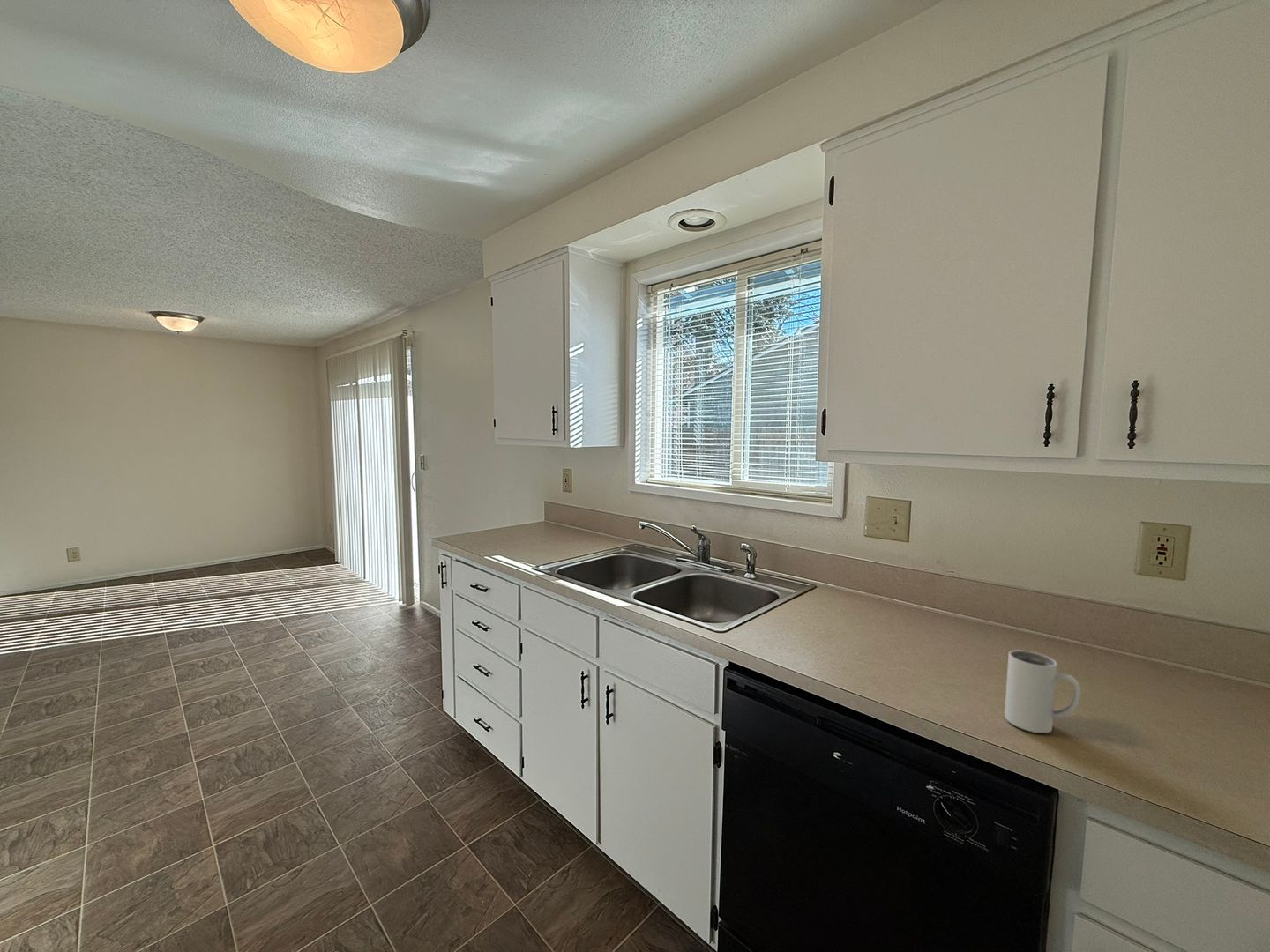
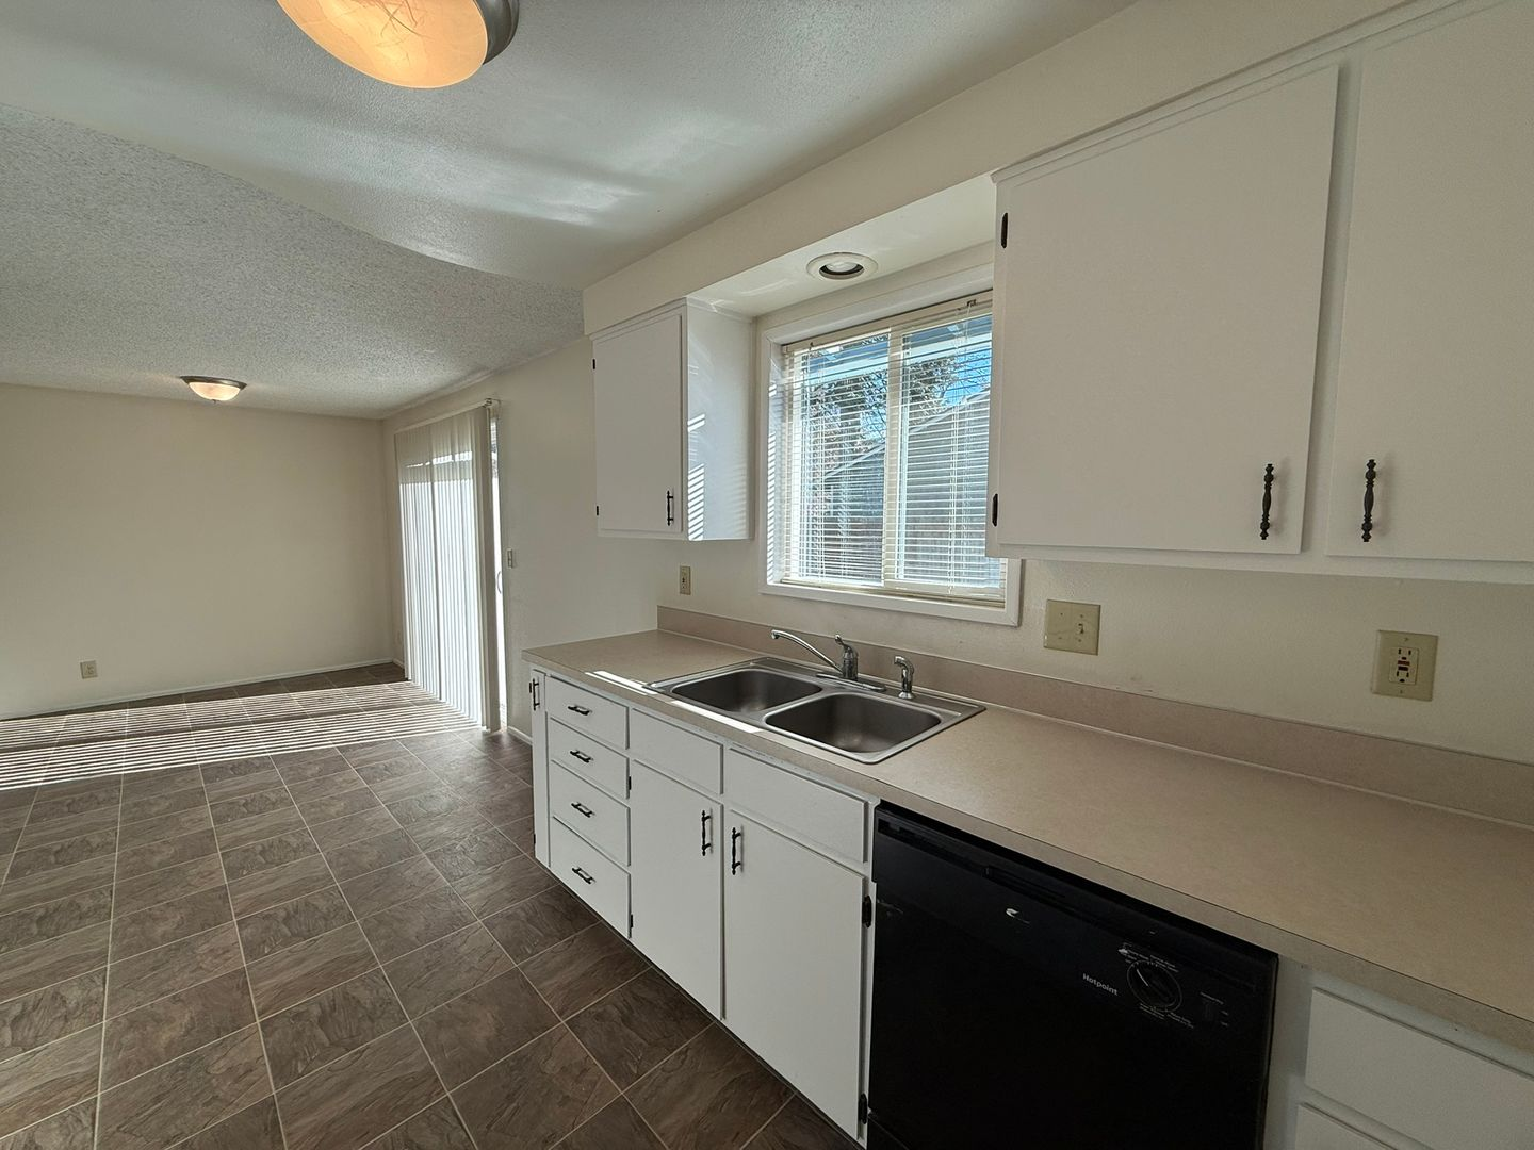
- mug (1042, 693)
